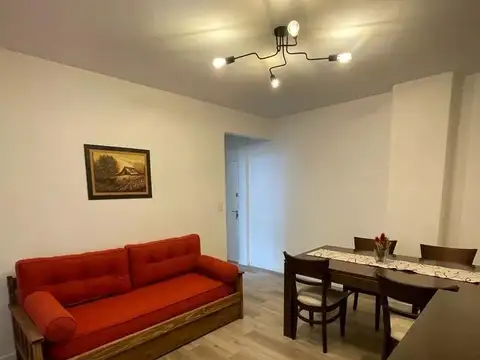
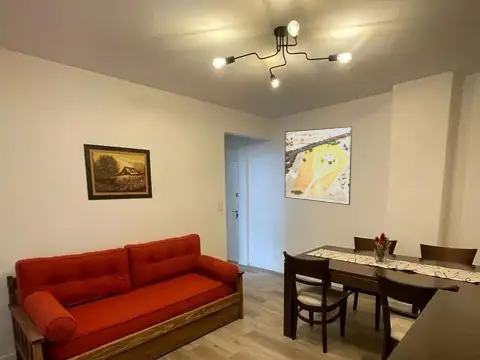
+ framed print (315, 165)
